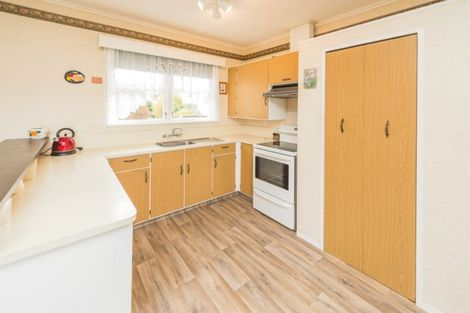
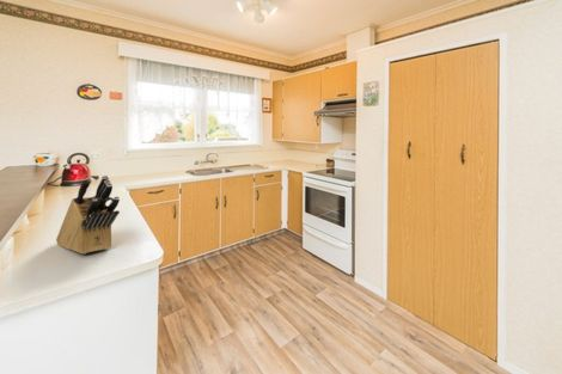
+ knife block (87, 211)
